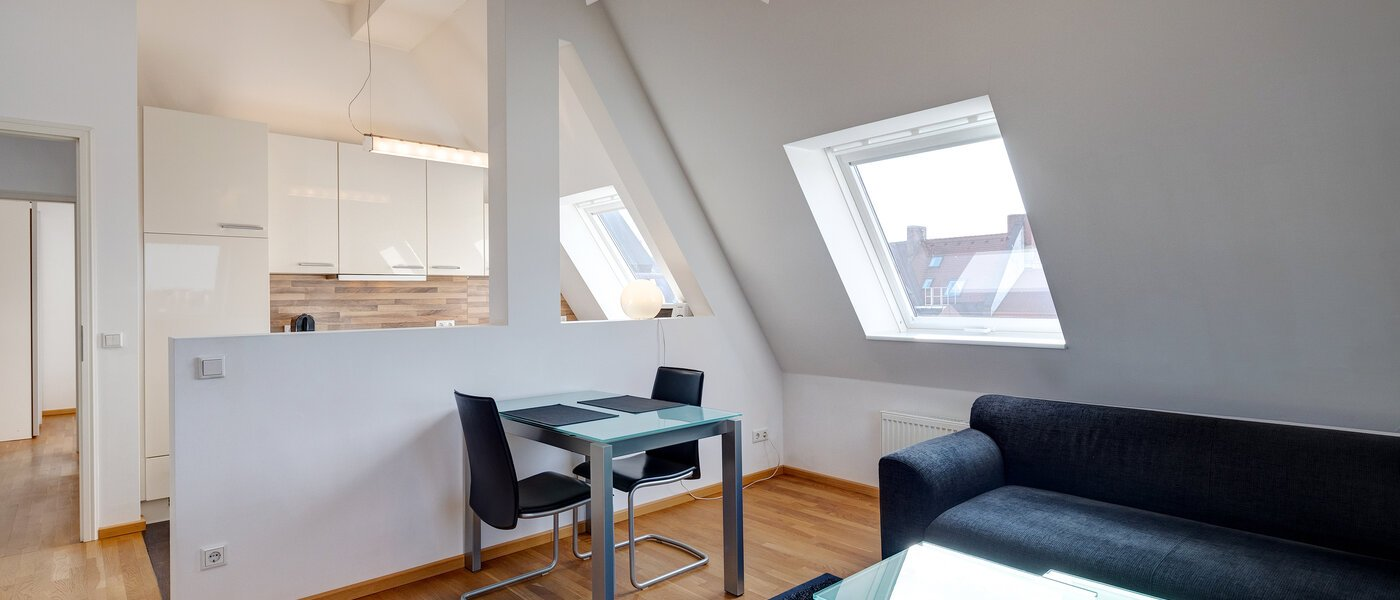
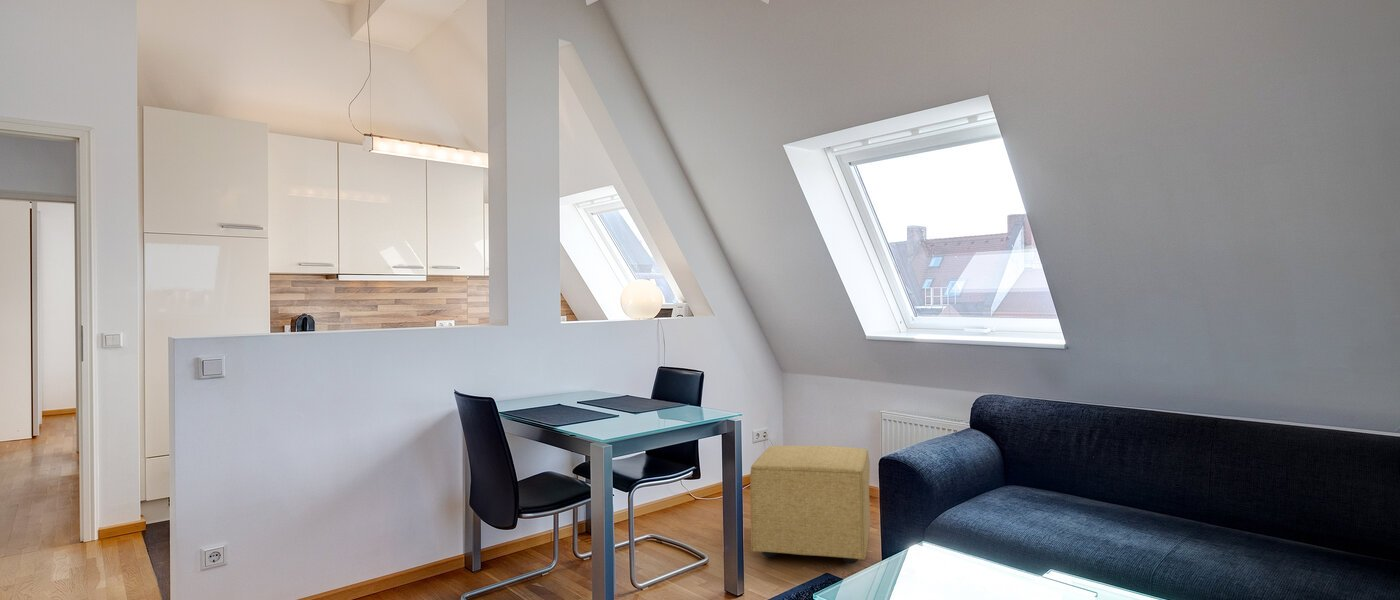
+ ottoman (813, 499)
